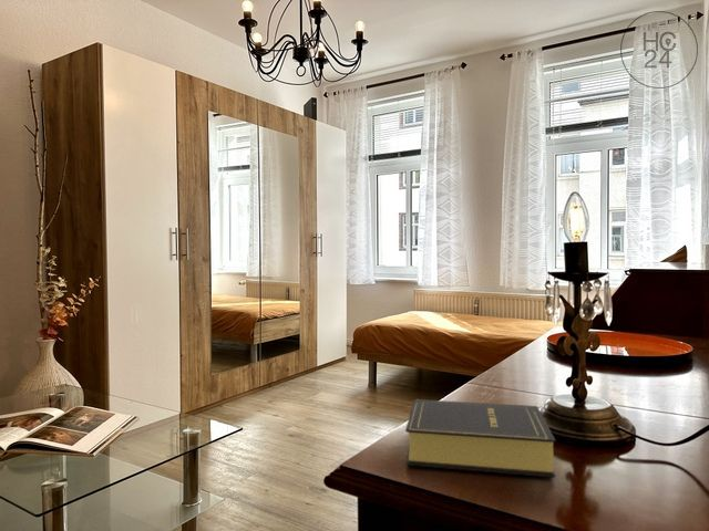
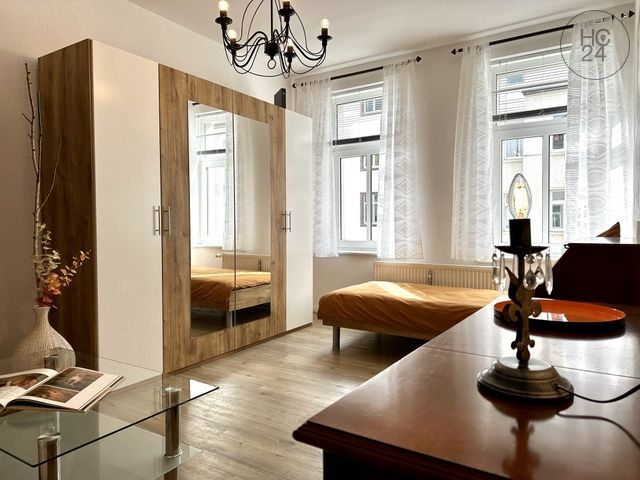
- book (470, 430)
